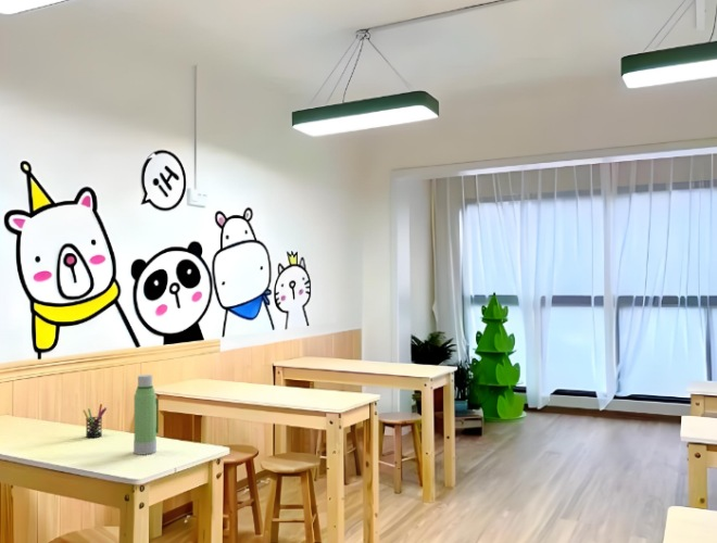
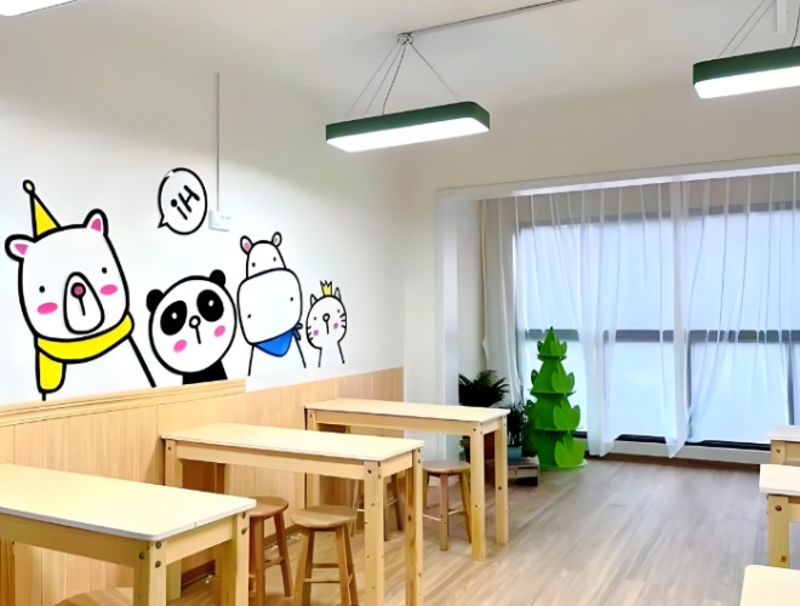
- pen holder (93, 419)
- water bottle (146, 413)
